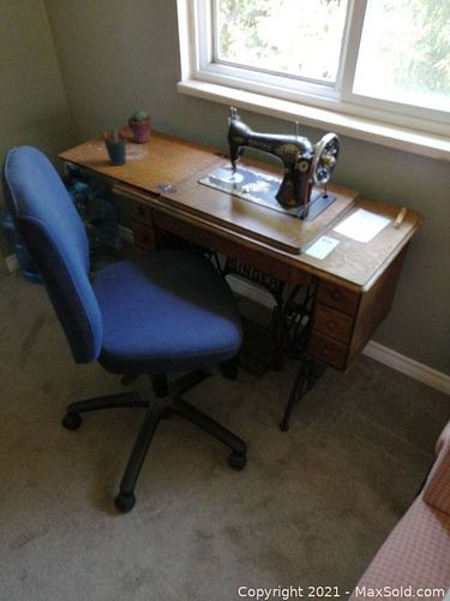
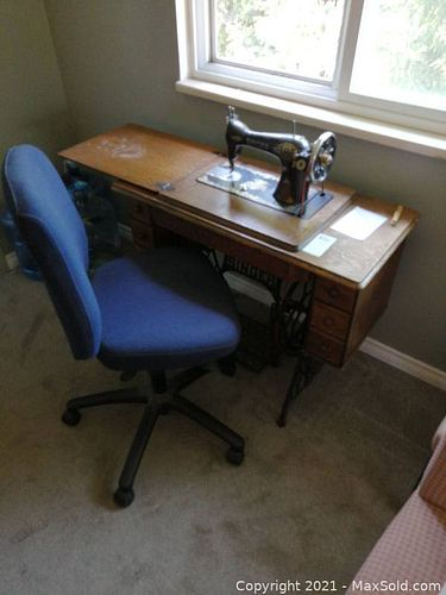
- pen holder (115, 144)
- potted succulent (139, 125)
